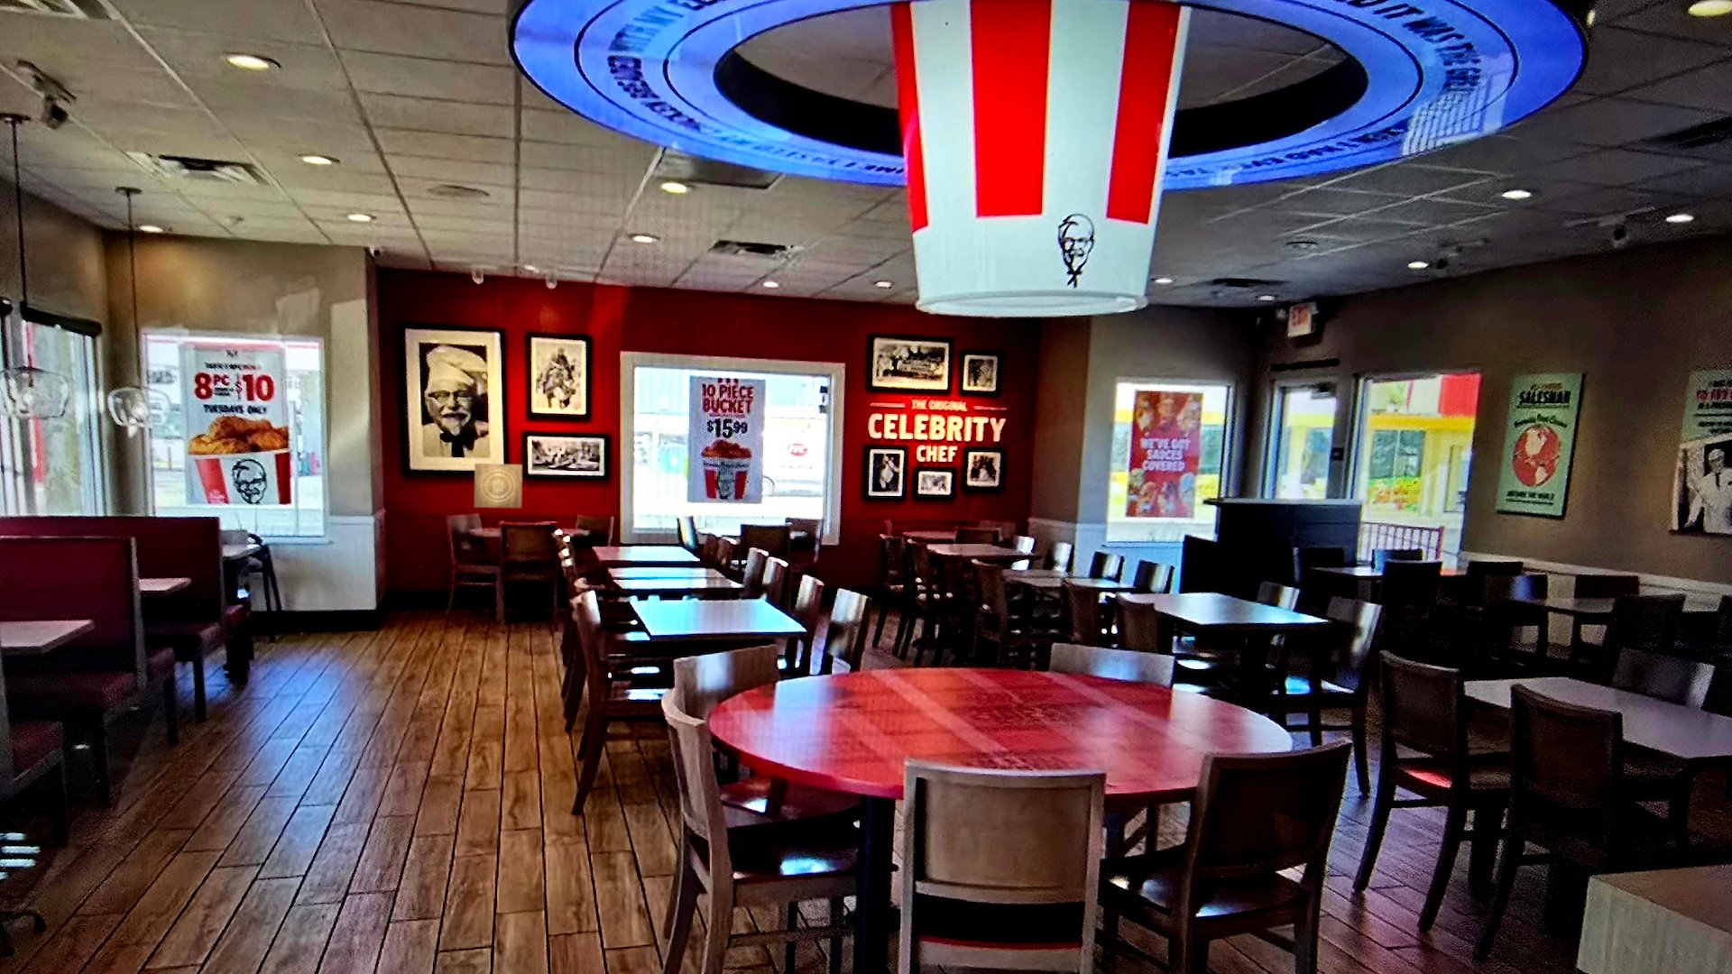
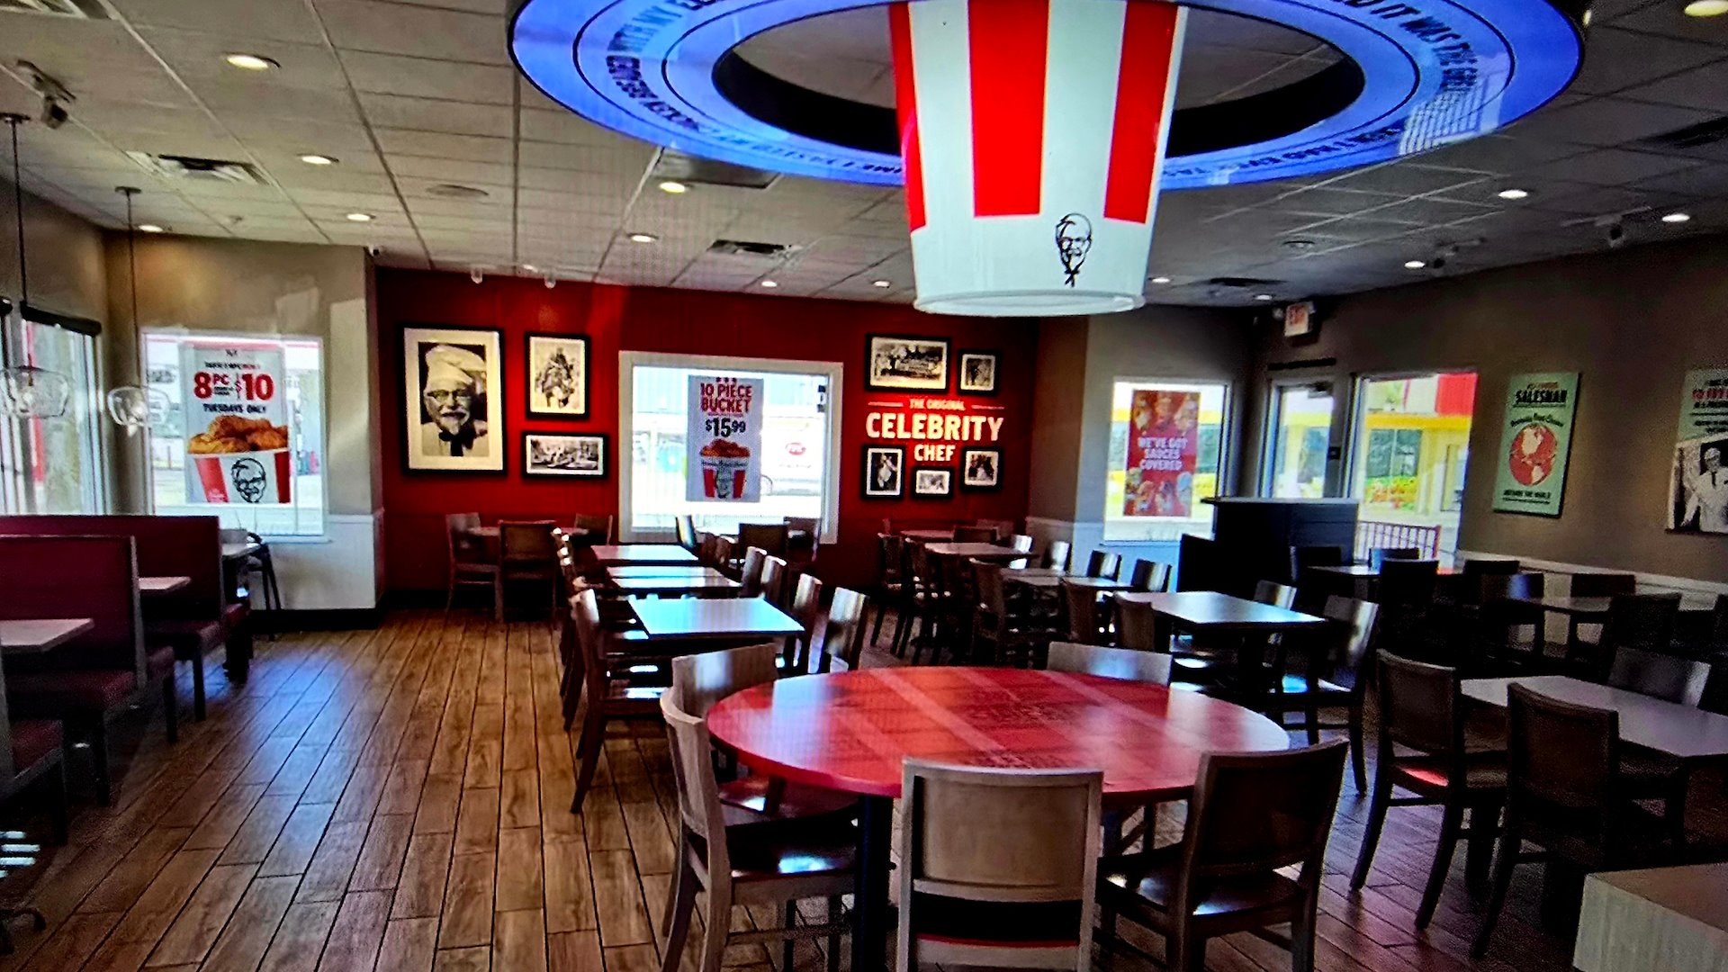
- wall art (498, 485)
